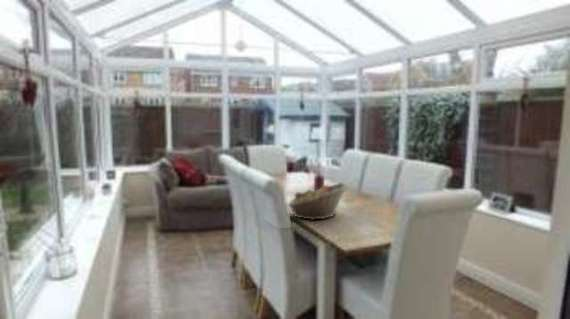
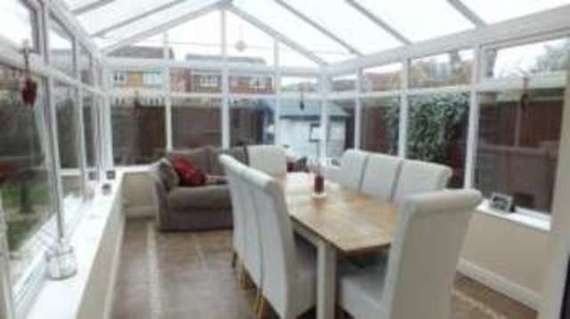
- fruit basket (317, 199)
